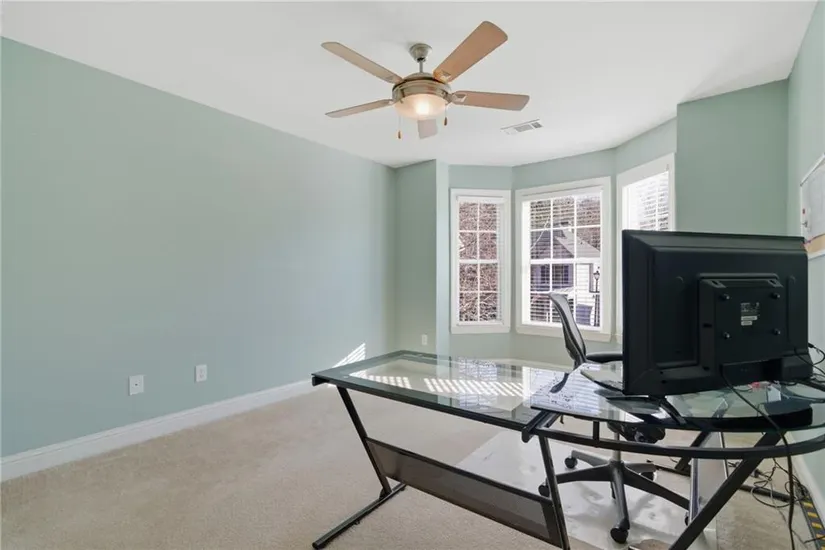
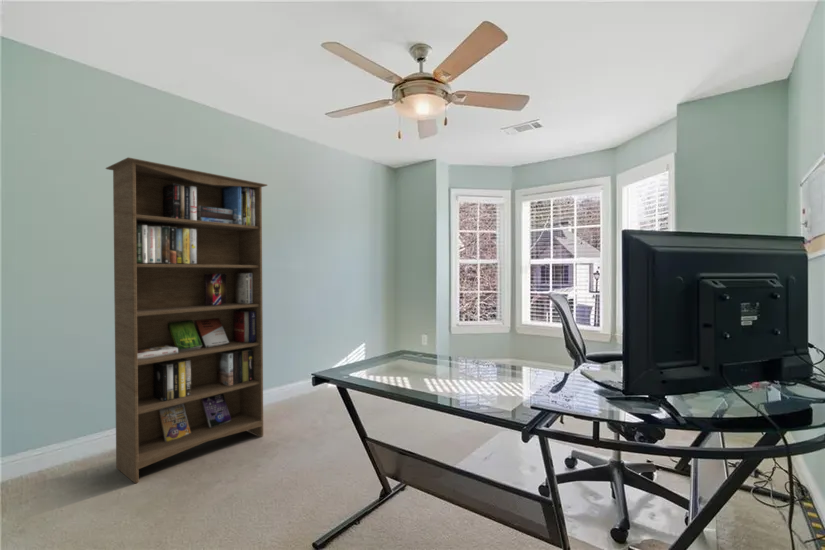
+ bookcase (195, 314)
